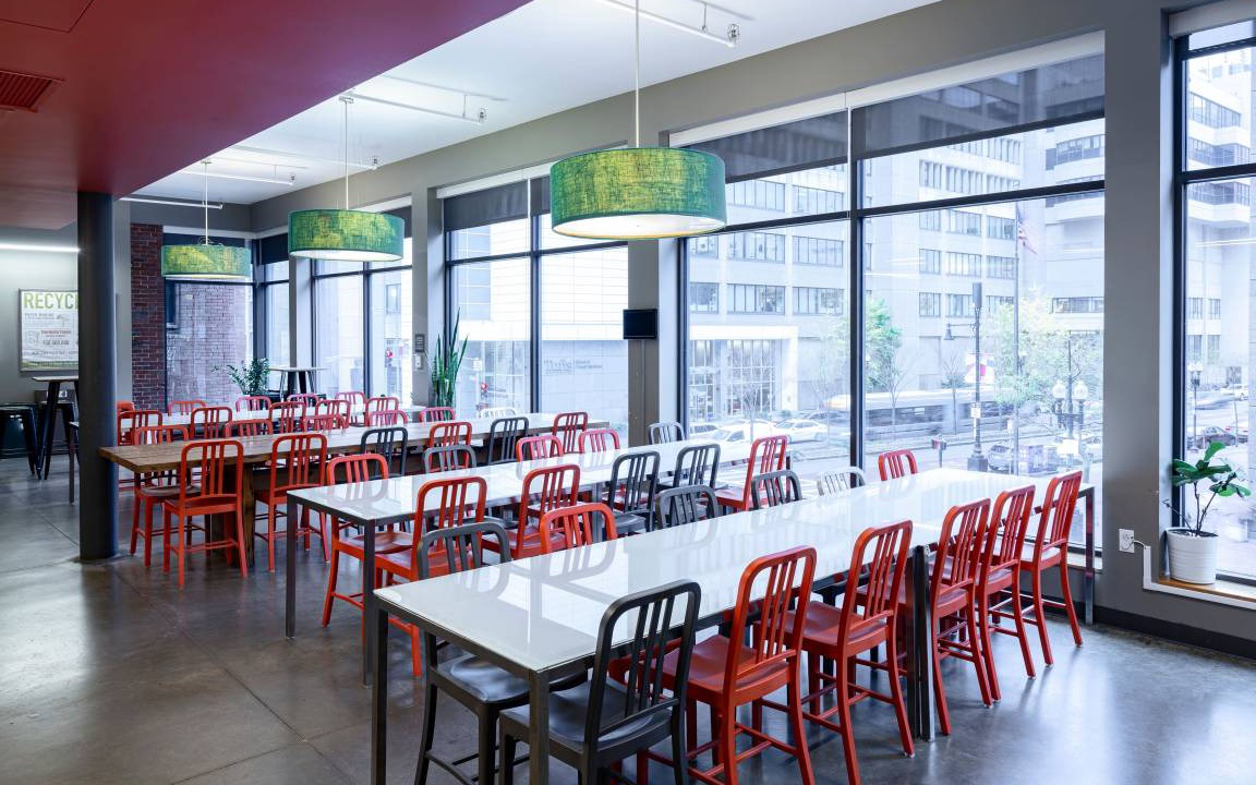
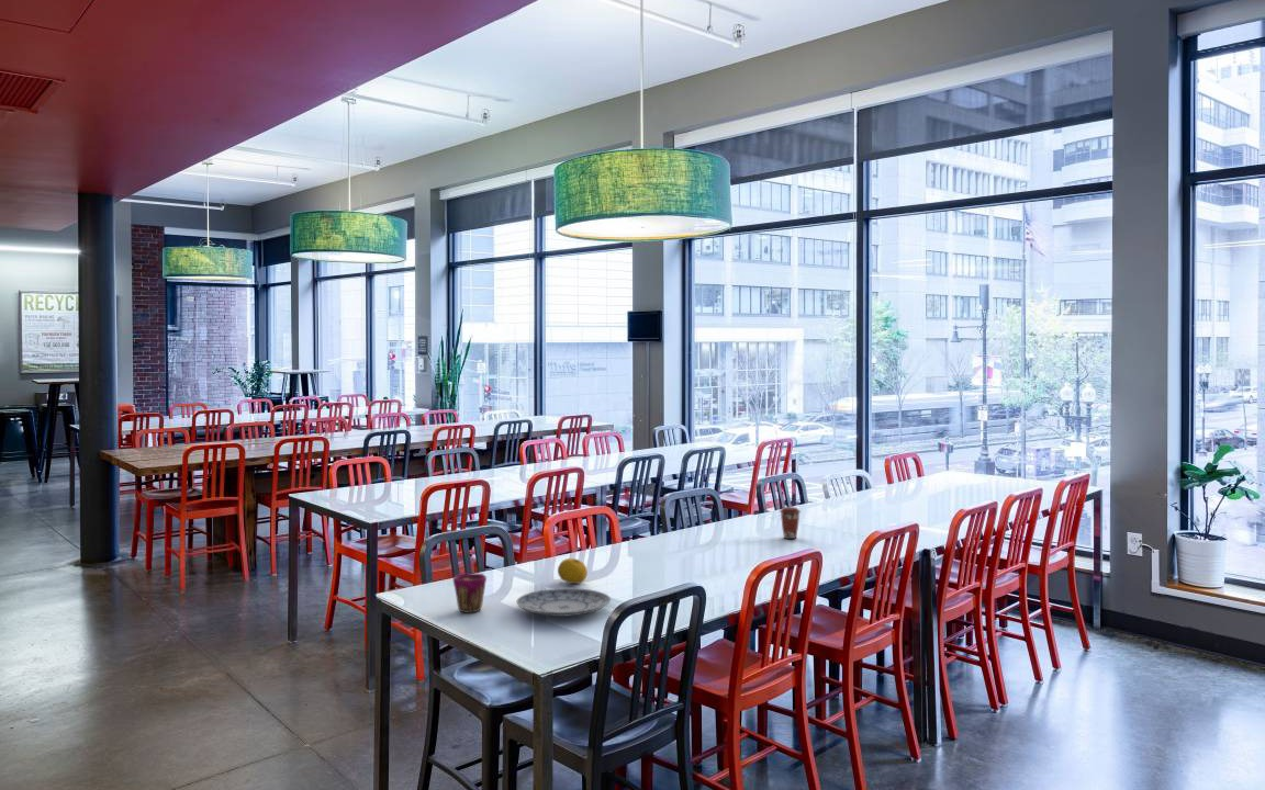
+ fruit (572, 569)
+ plate (563, 605)
+ coffee cup (790, 522)
+ cup (468, 594)
